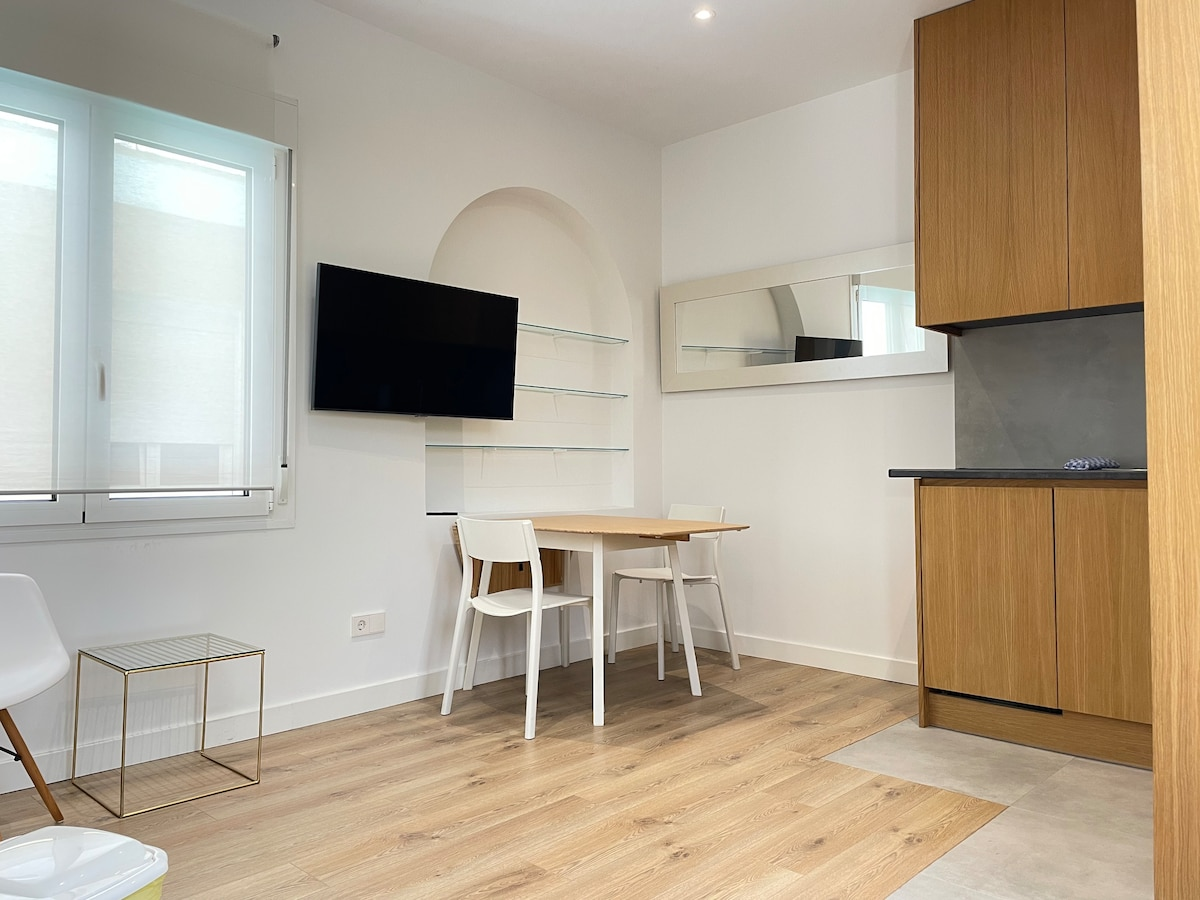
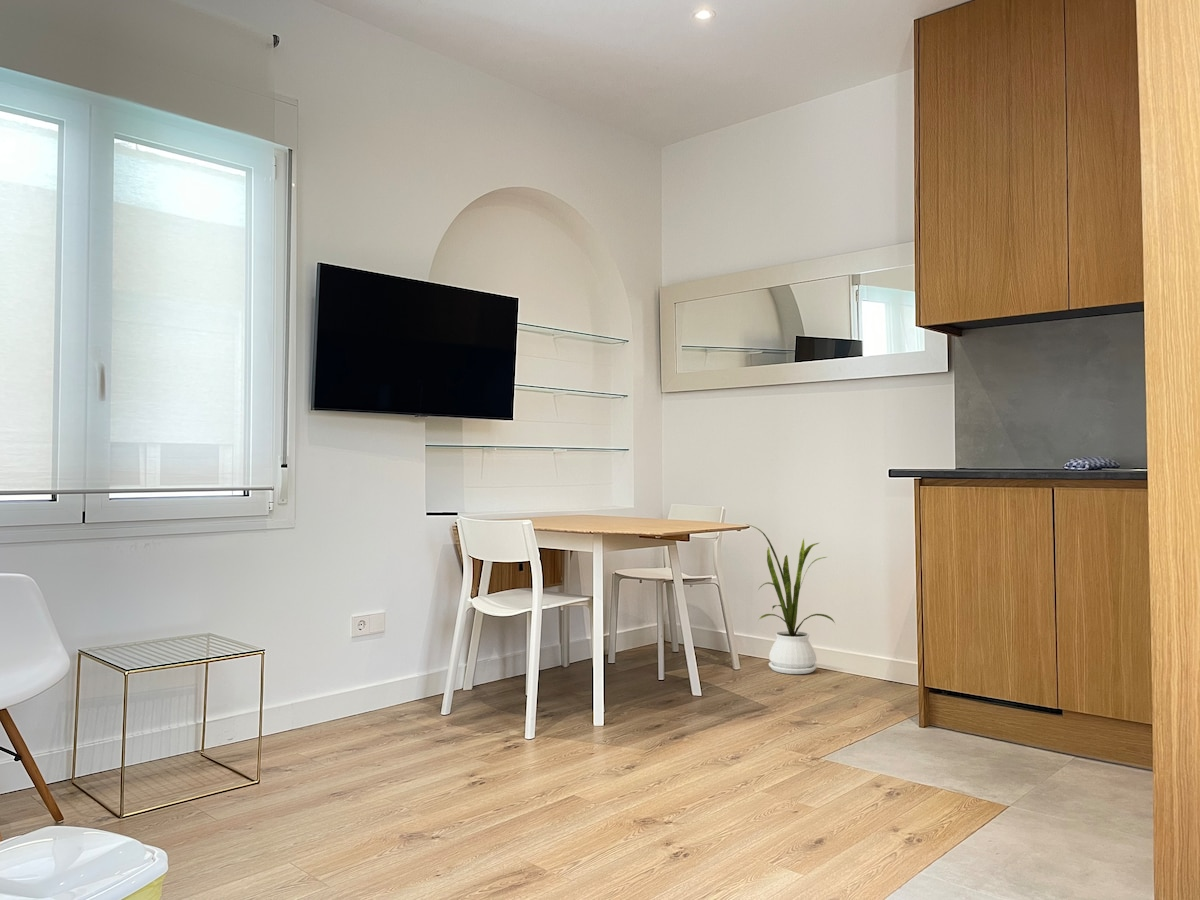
+ house plant (787, 596)
